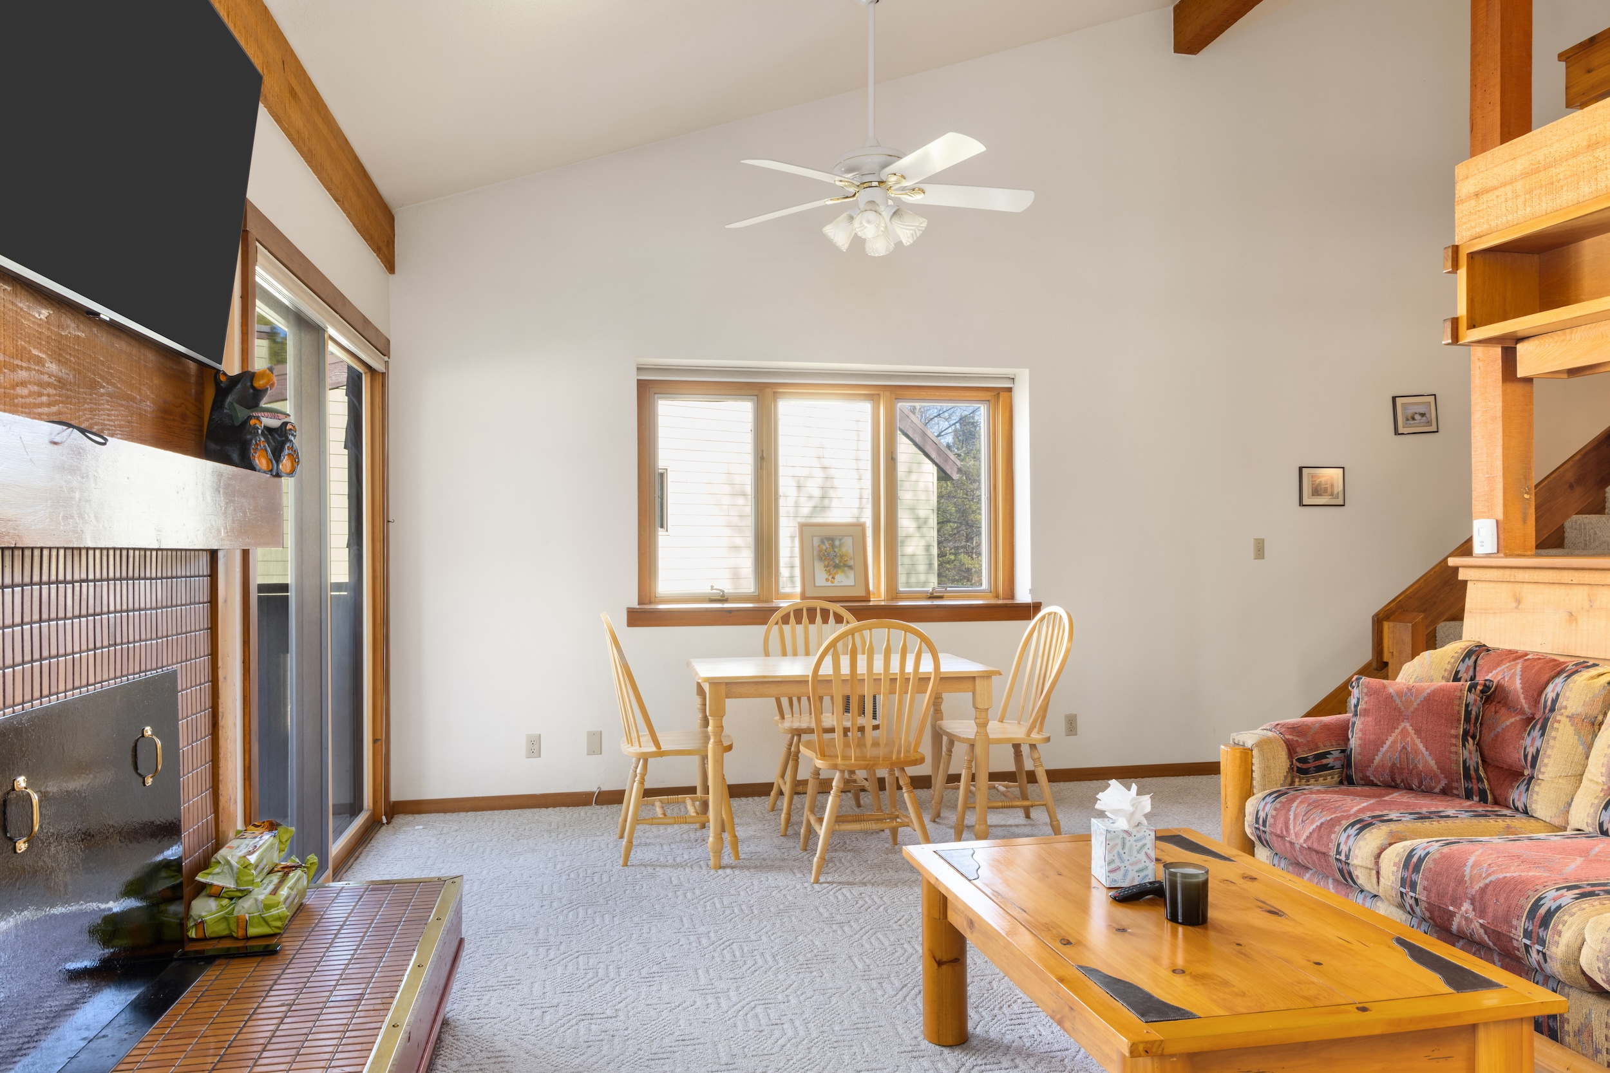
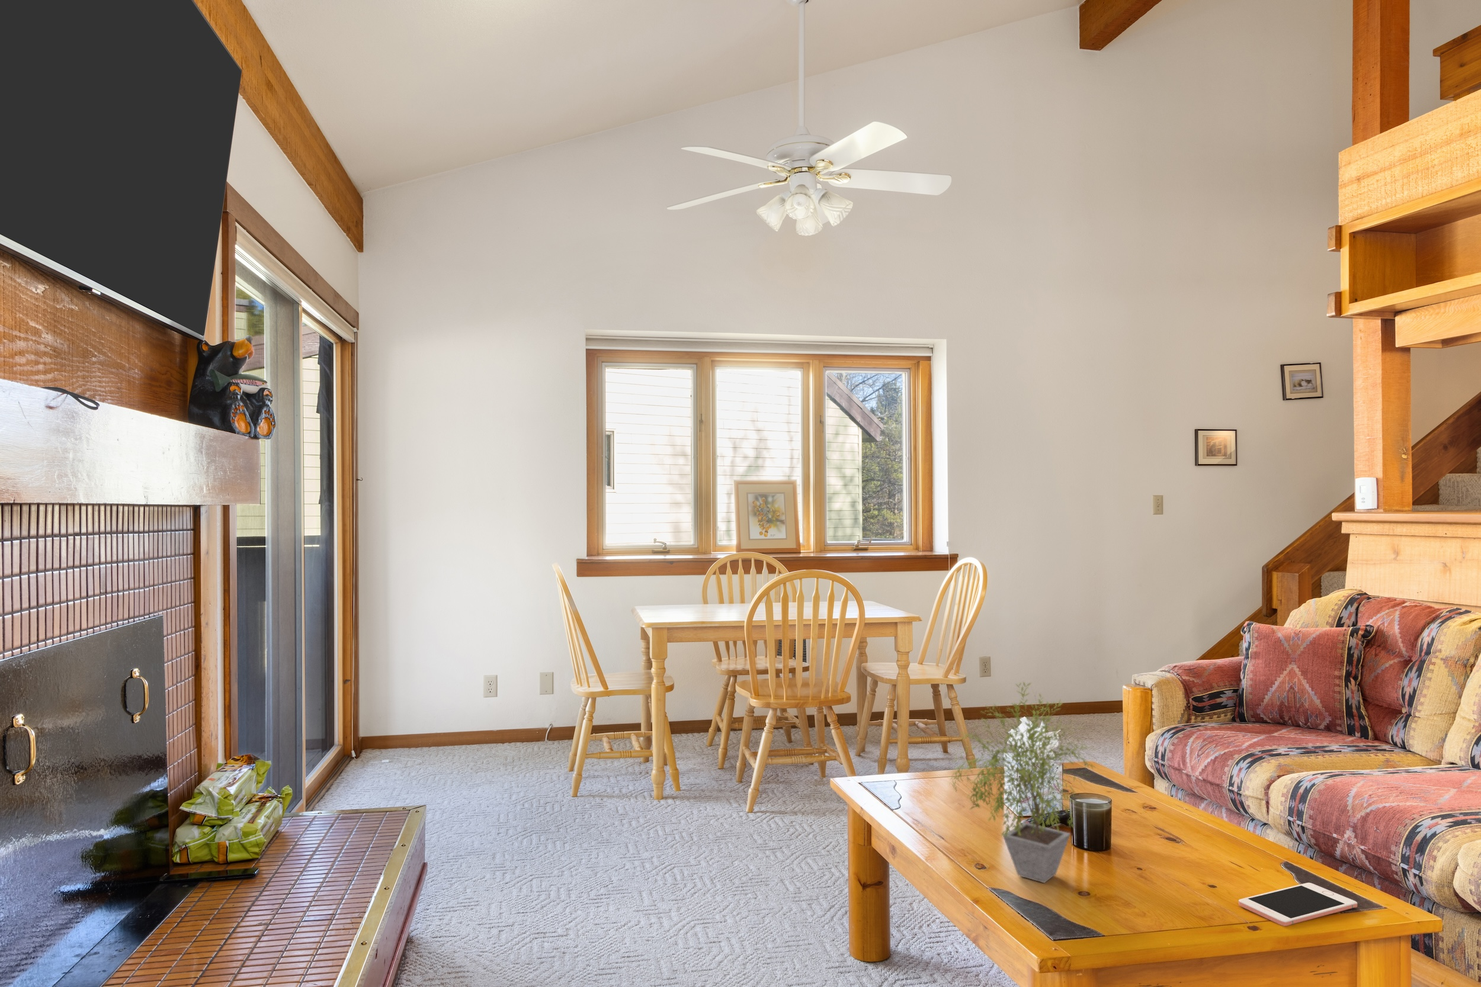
+ potted plant (1023, 781)
+ cell phone (1297, 903)
